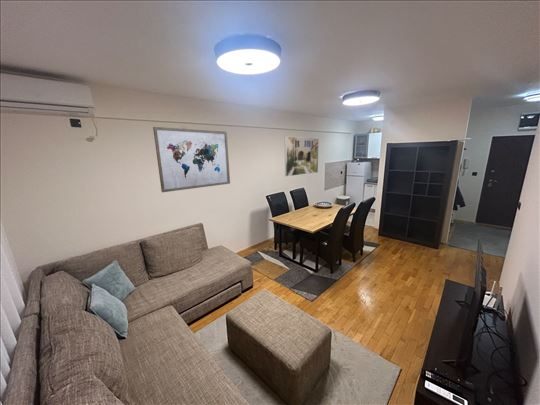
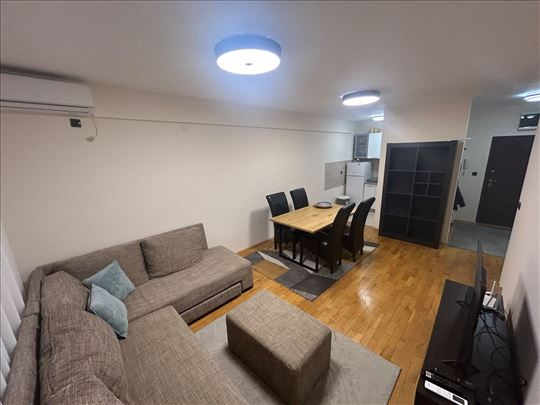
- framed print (302, 156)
- wall art (197, 159)
